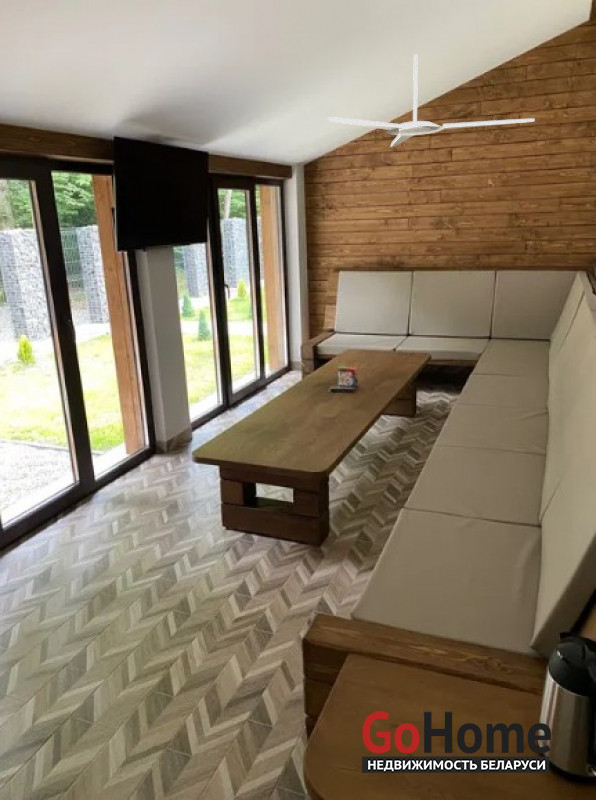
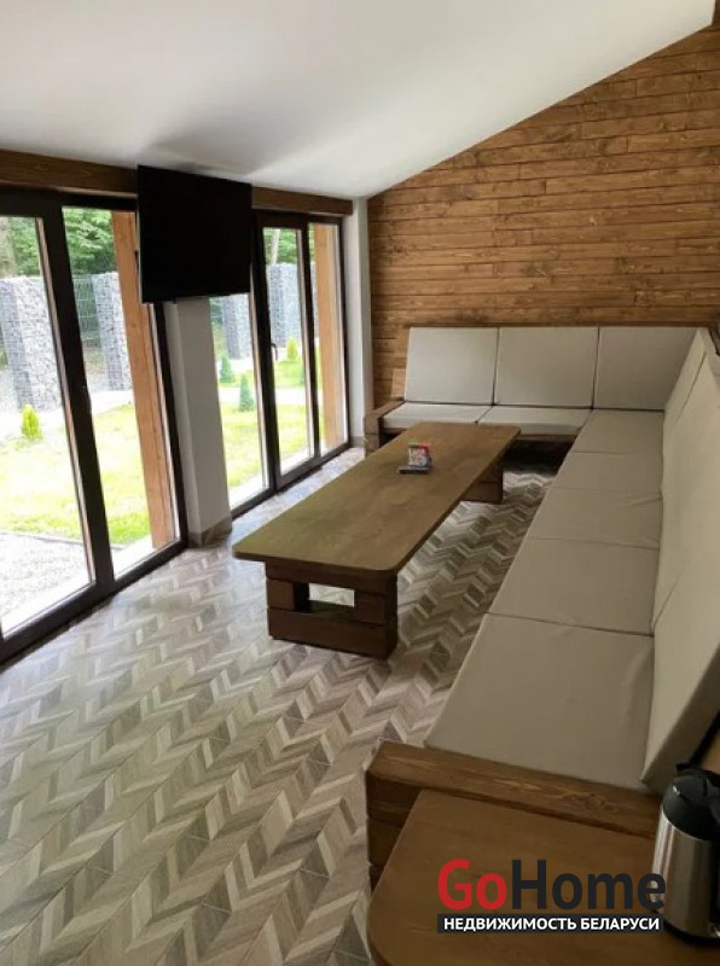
- ceiling fan (416, 94)
